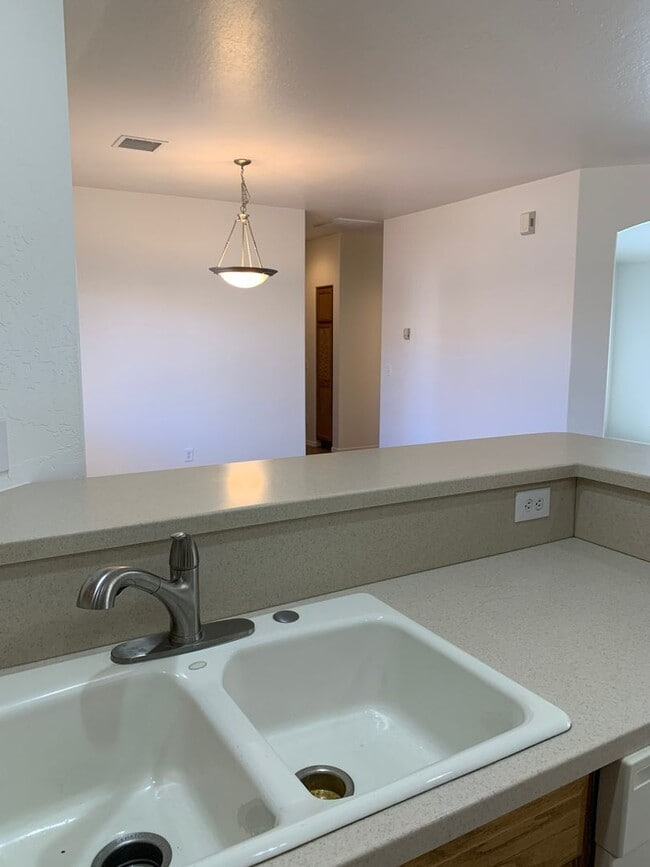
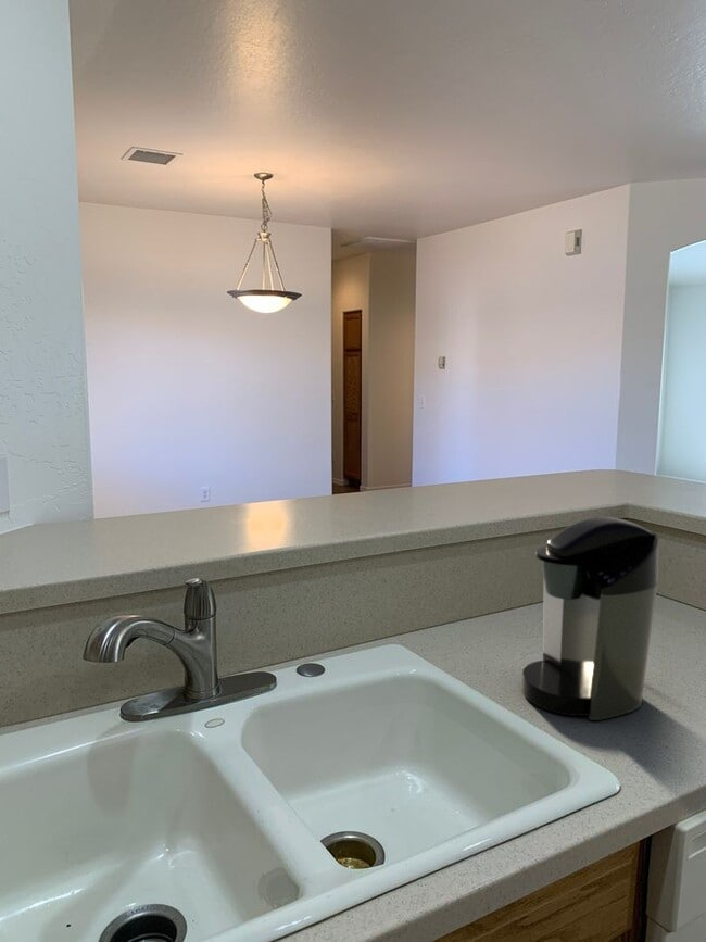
+ coffee maker (577, 595)
